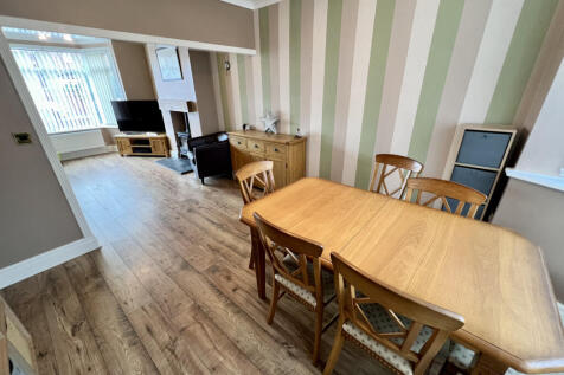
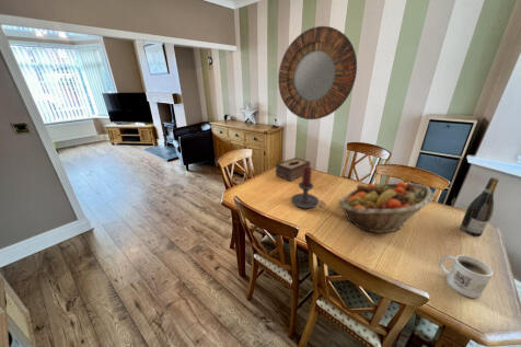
+ home mirror (312, 77)
+ fruit basket (382, 201)
+ tissue box (292, 169)
+ wine bottle (482, 206)
+ candle holder (309, 186)
+ mug (464, 273)
